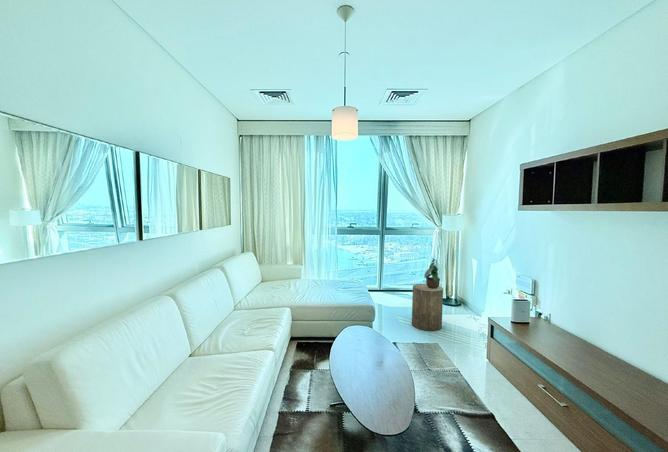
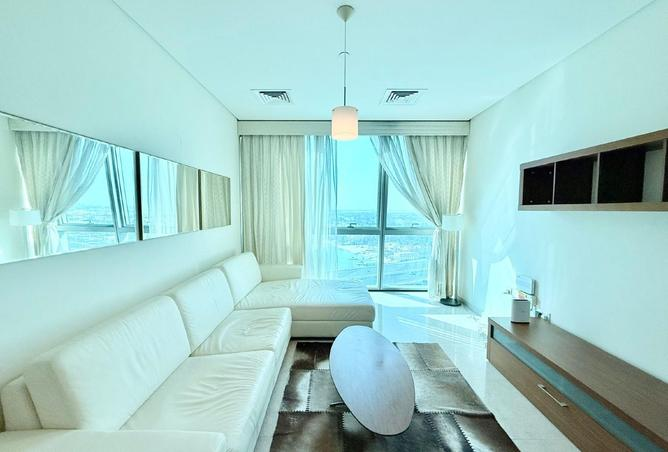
- stool (427, 306)
- potted plant (432, 272)
